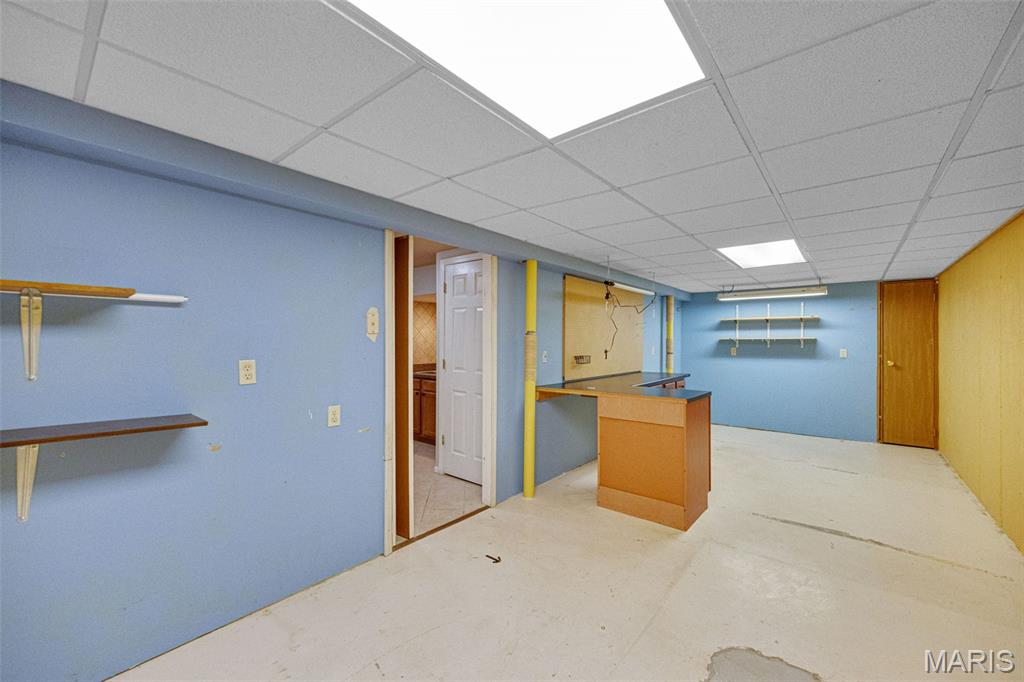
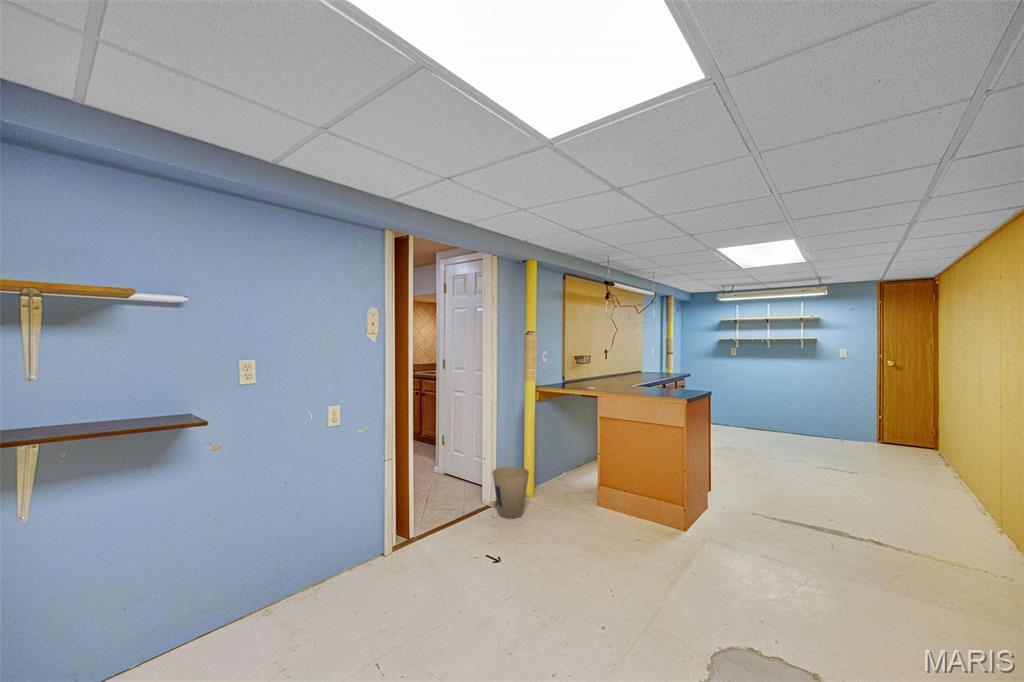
+ trash can (510, 492)
